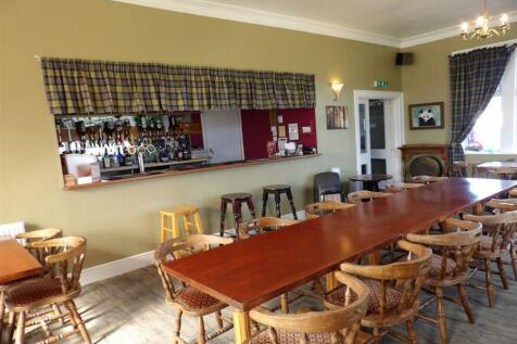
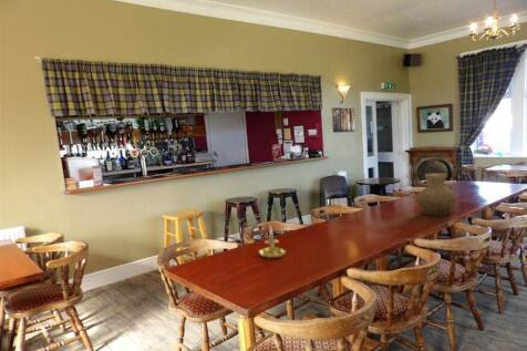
+ candle holder (272, 240)
+ vase (435, 193)
